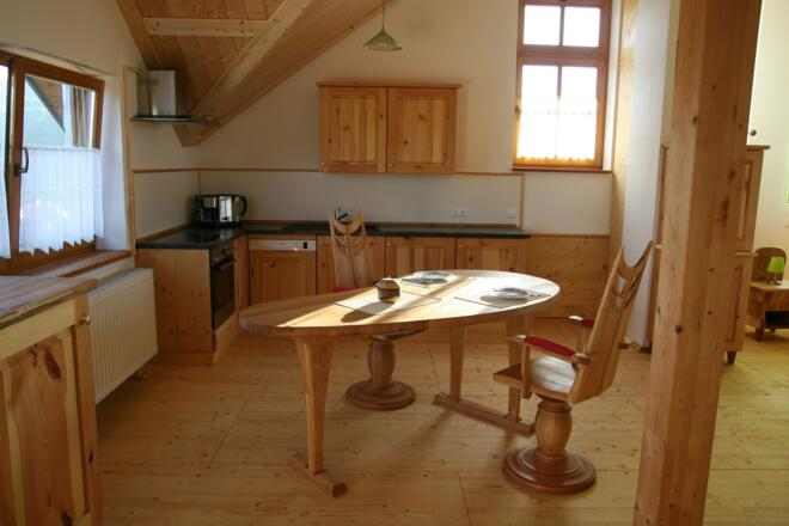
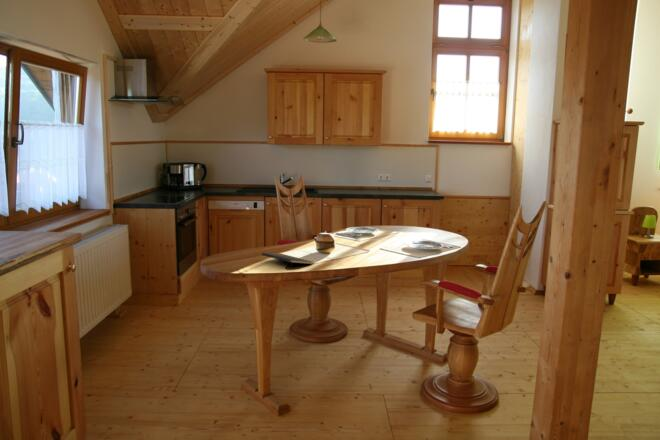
+ notepad (287, 258)
